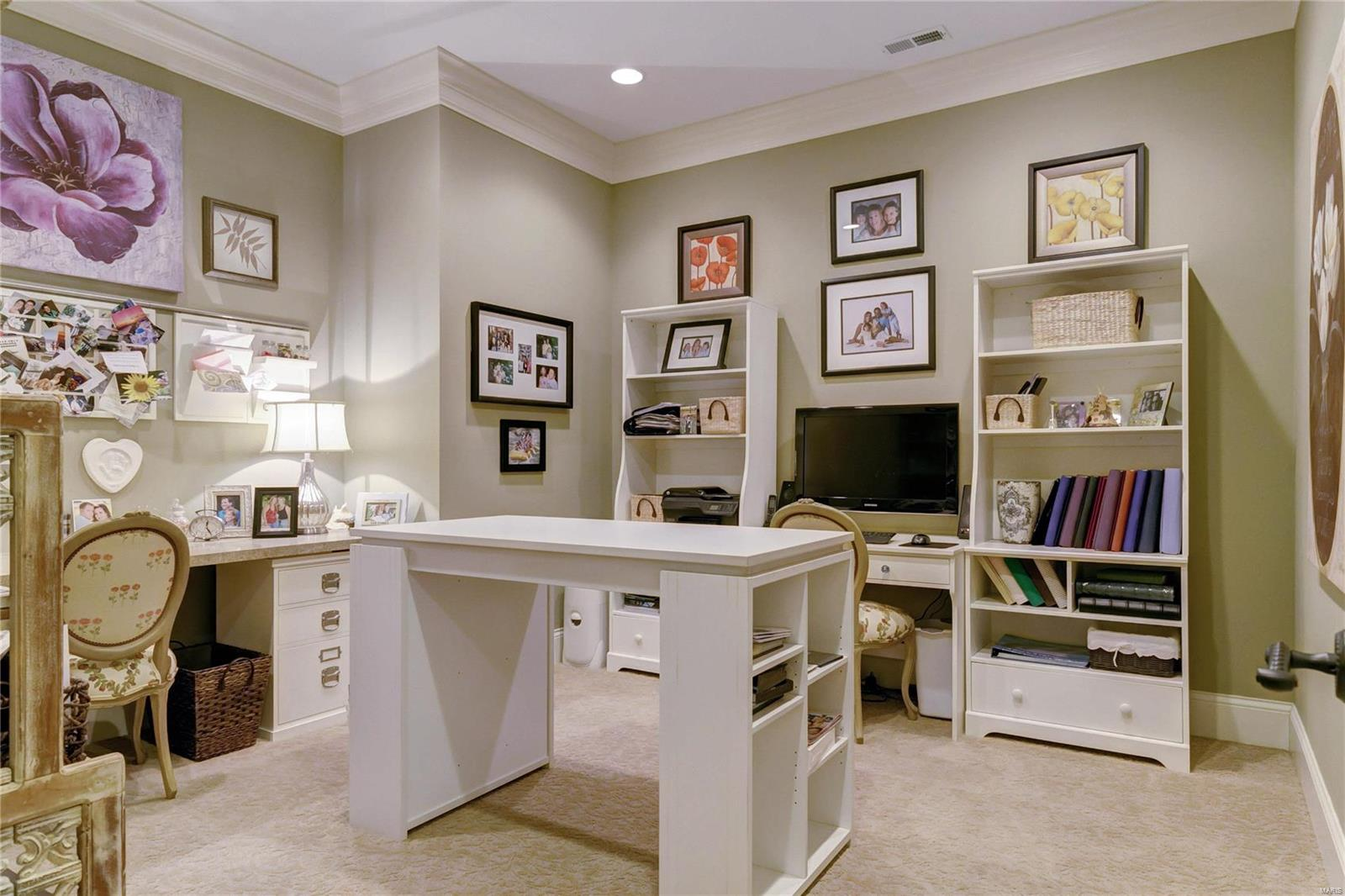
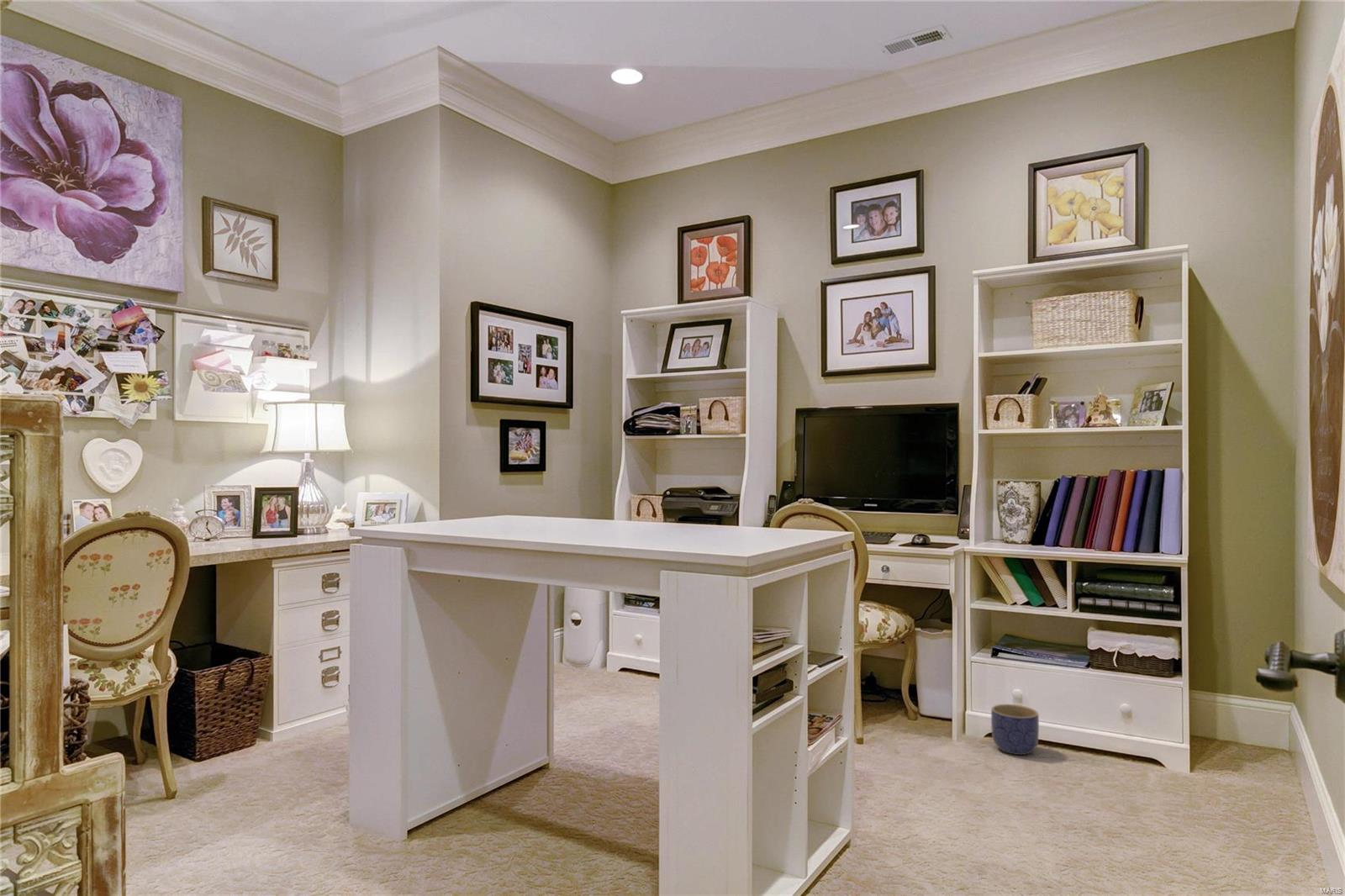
+ planter (1015, 730)
